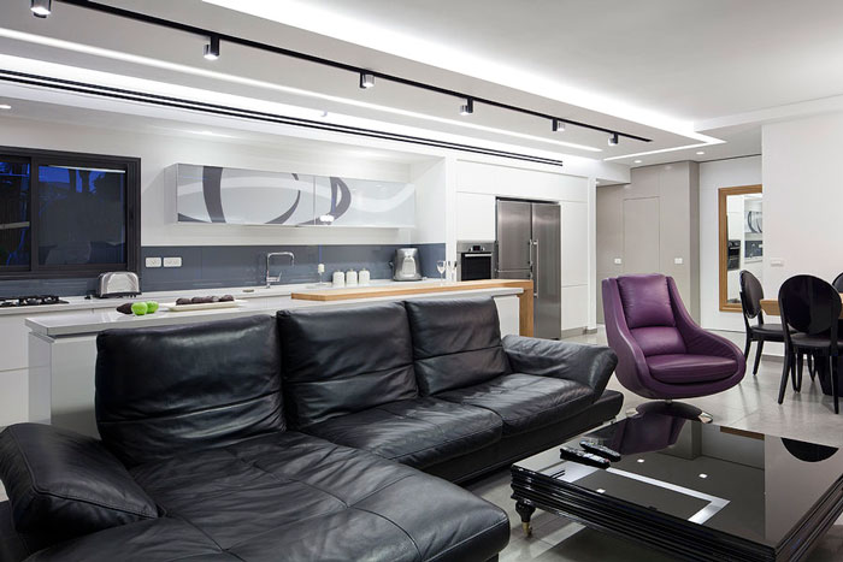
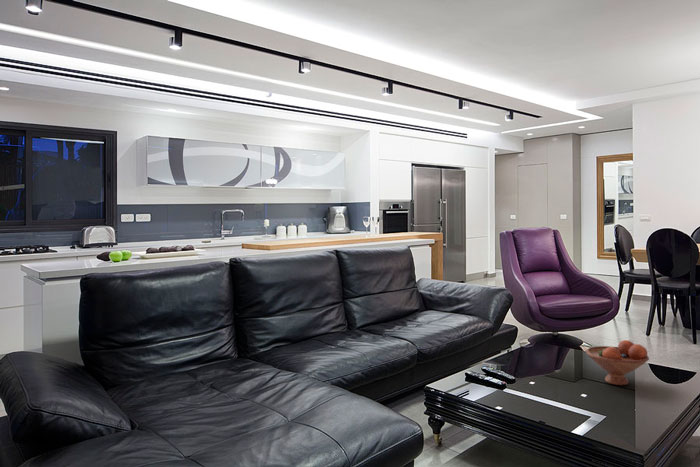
+ fruit bowl (616, 362)
